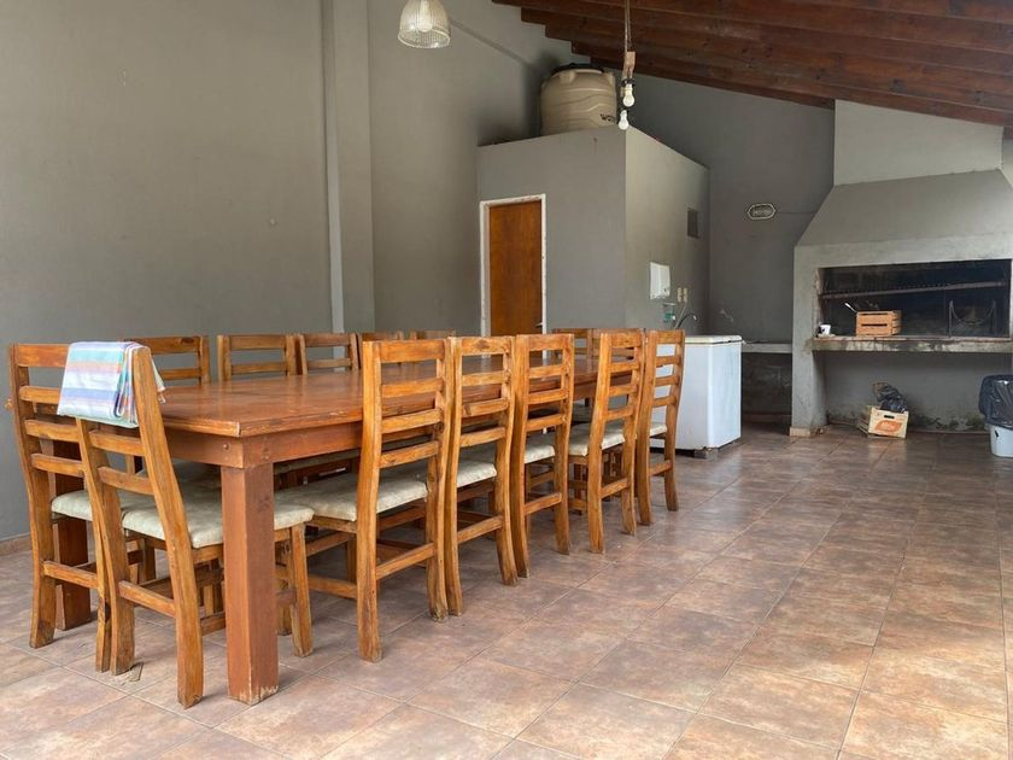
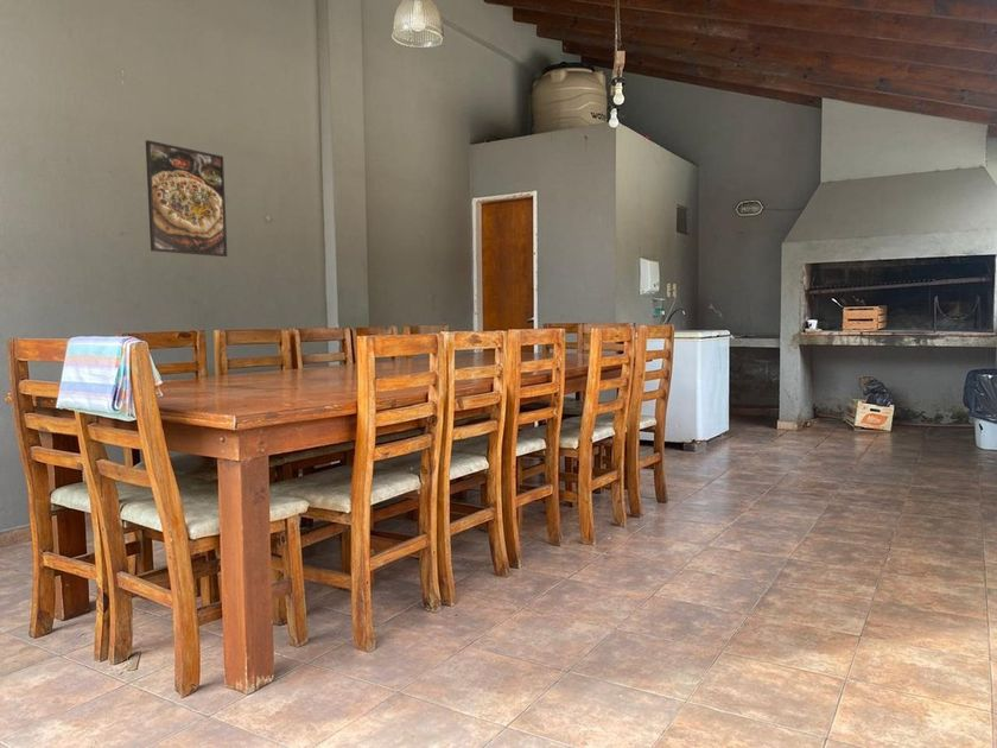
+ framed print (188, 201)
